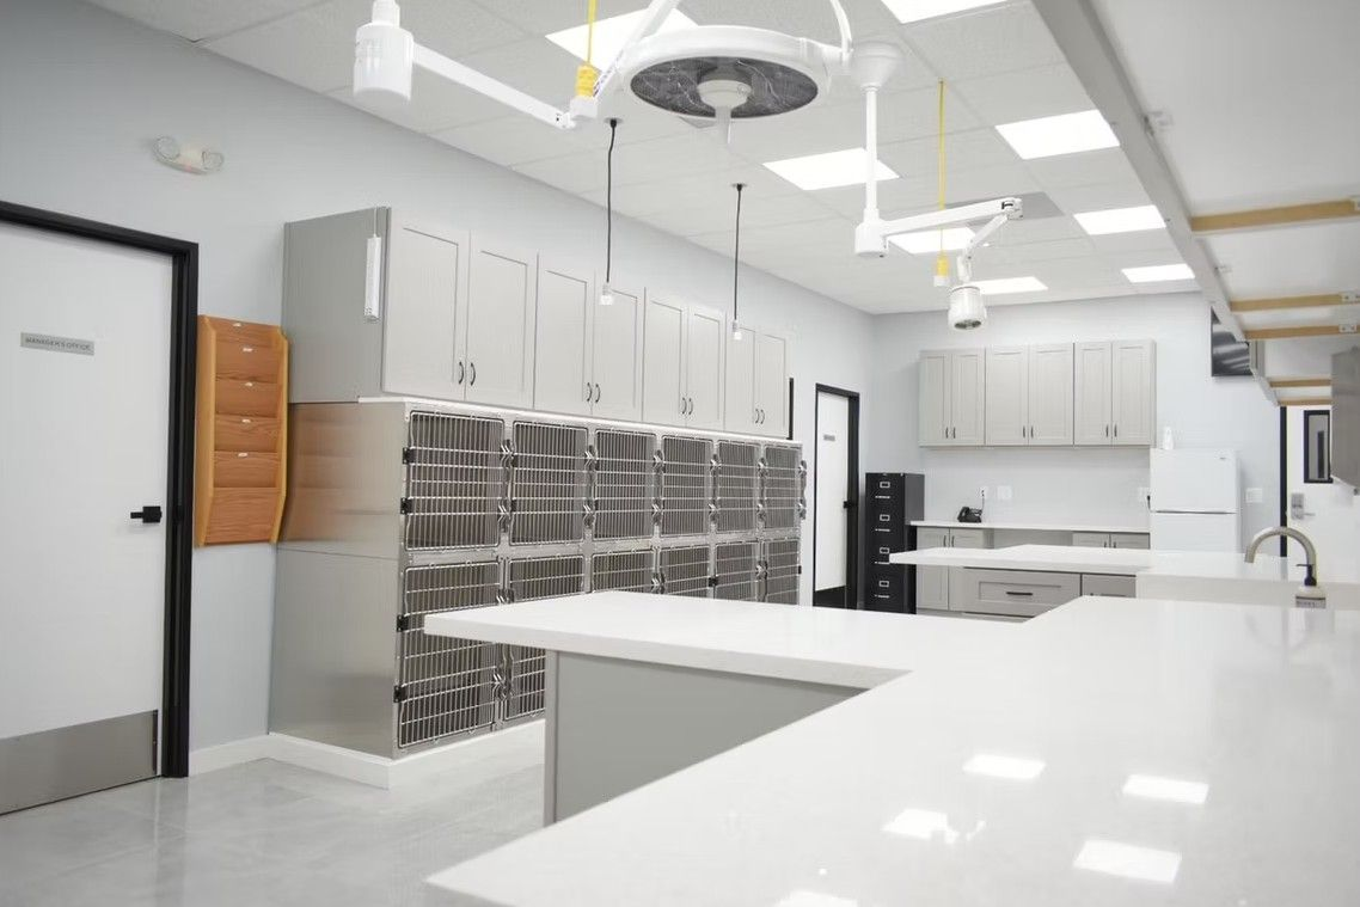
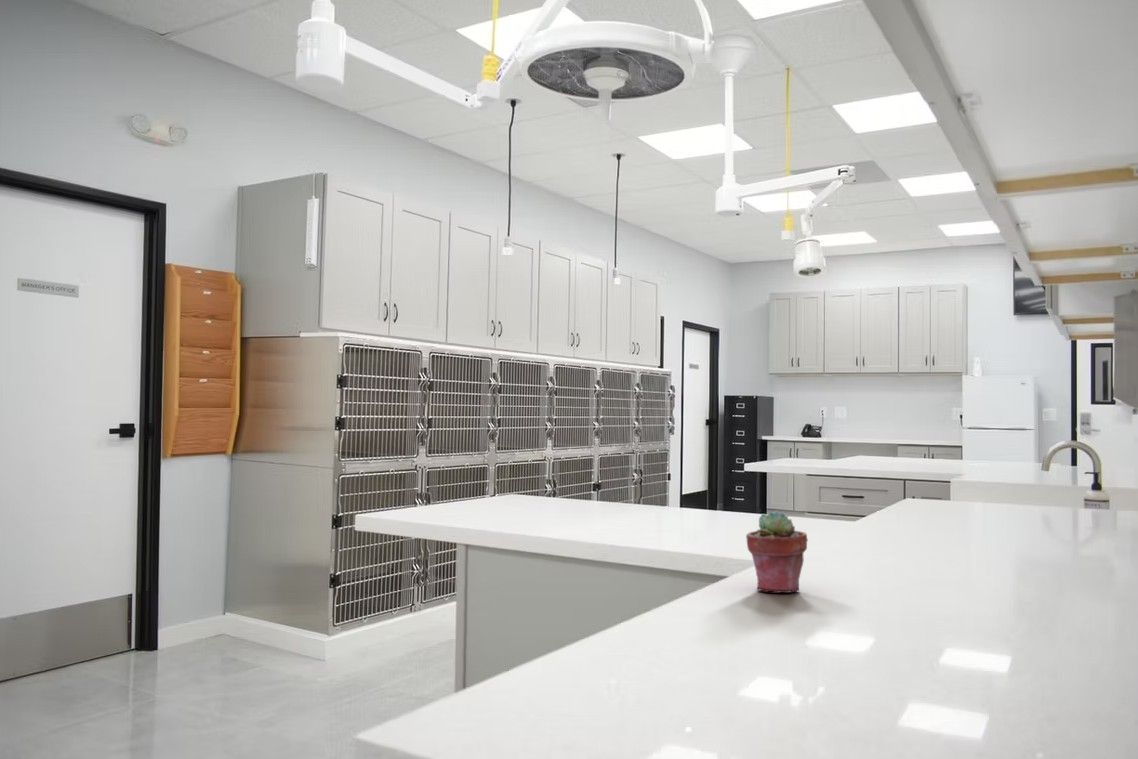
+ potted succulent (776, 549)
